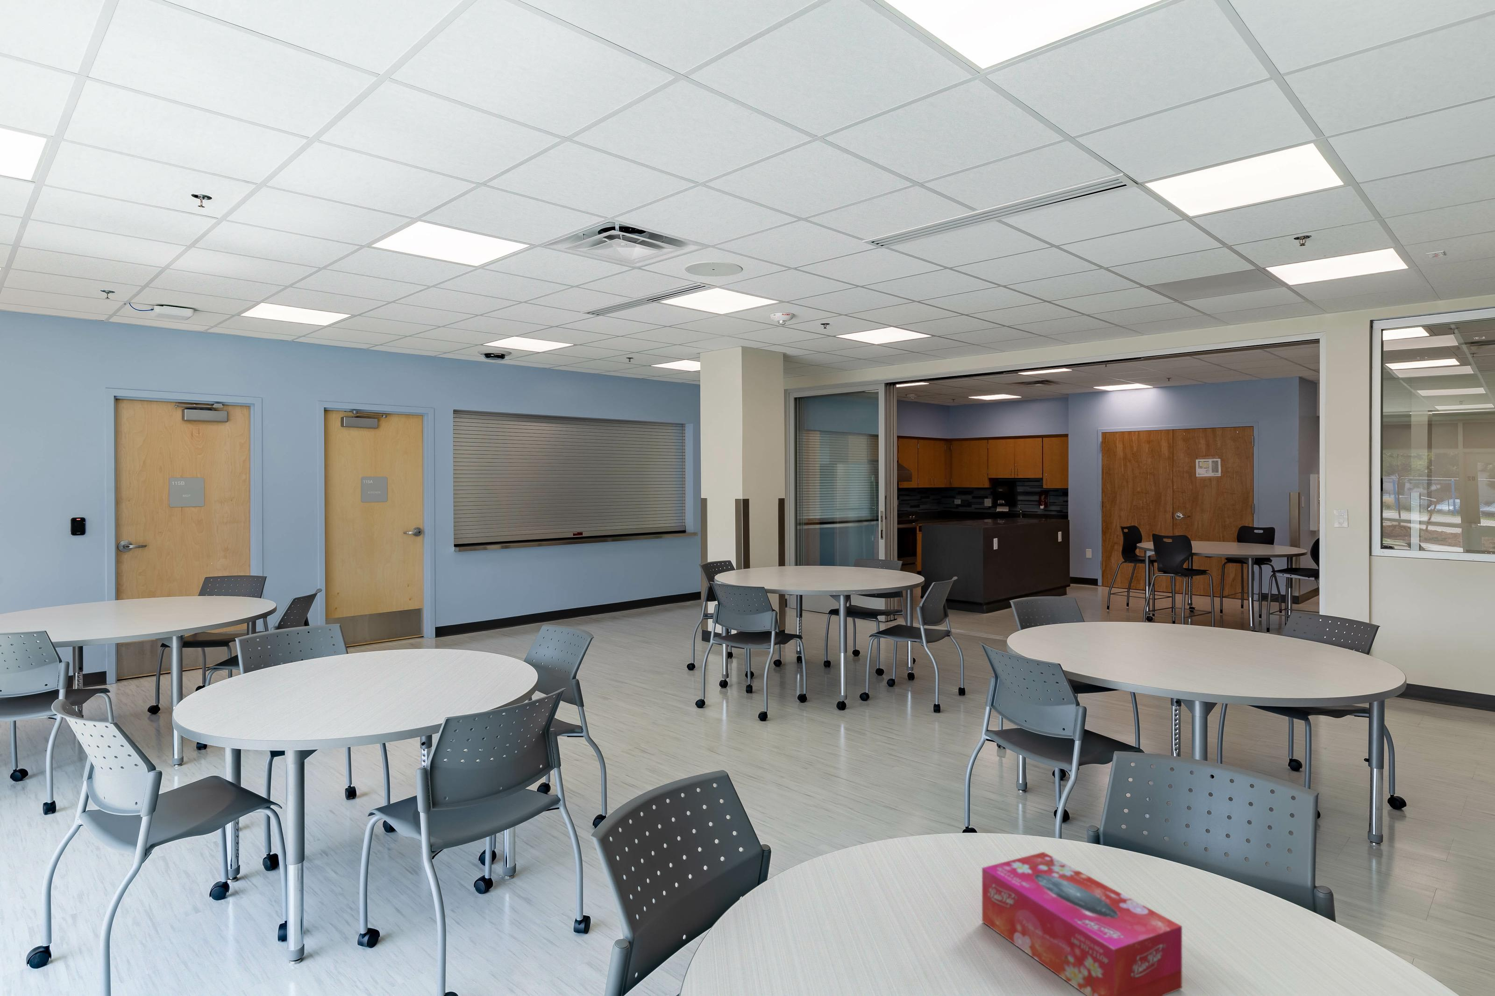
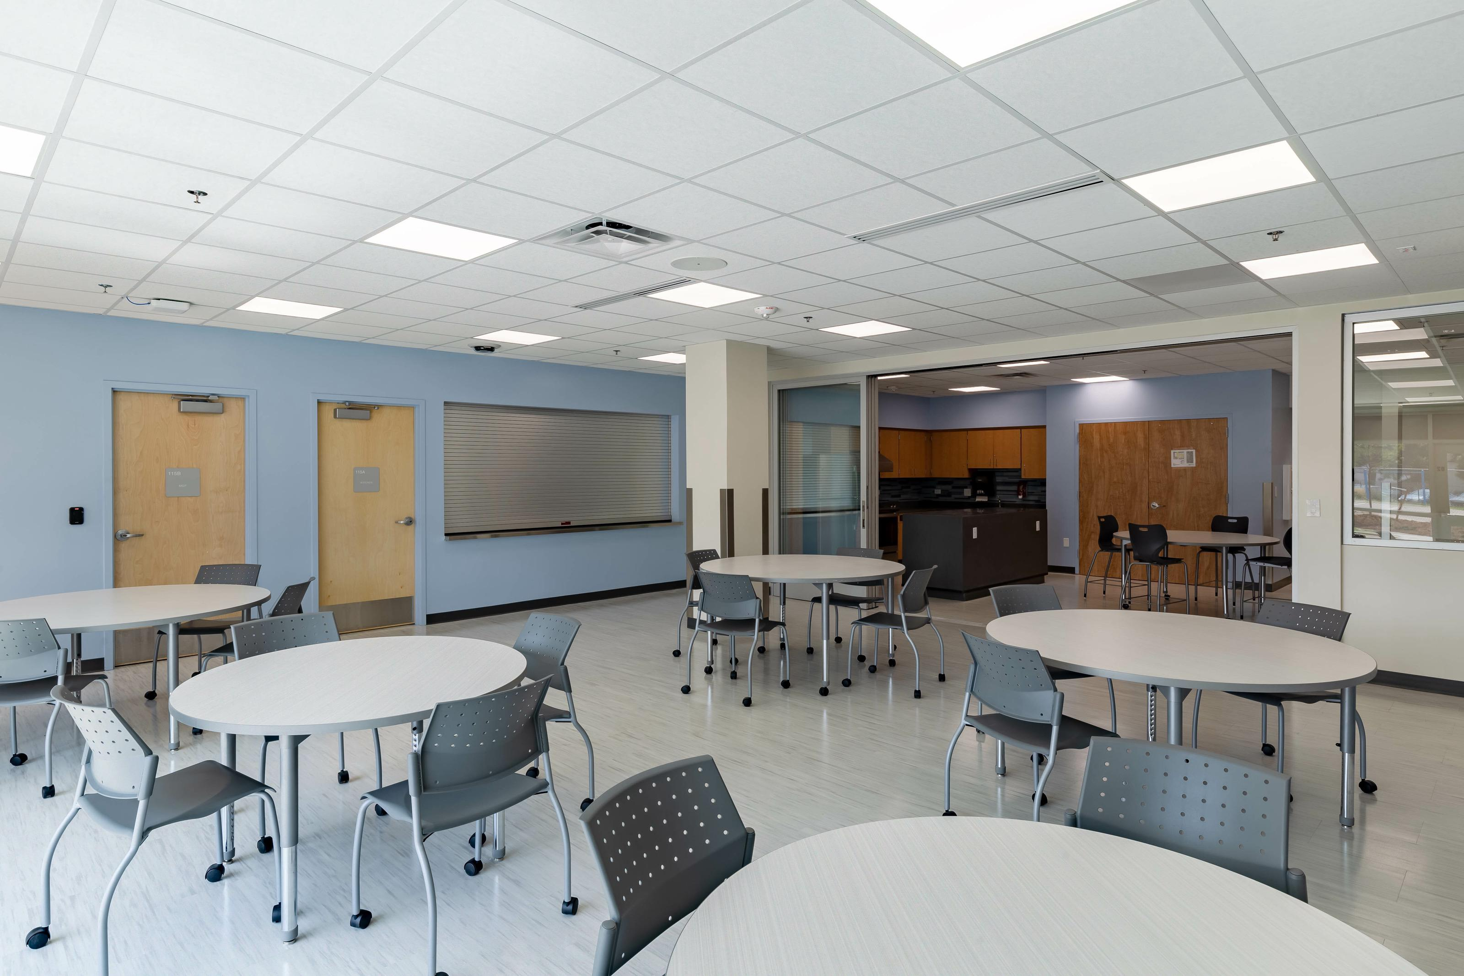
- tissue box (1075, 924)
